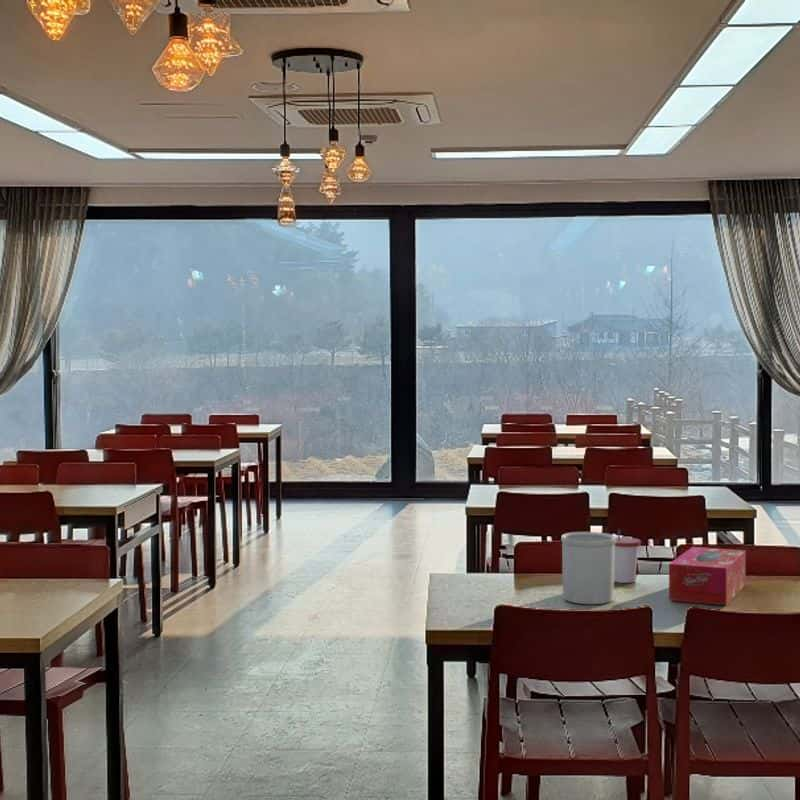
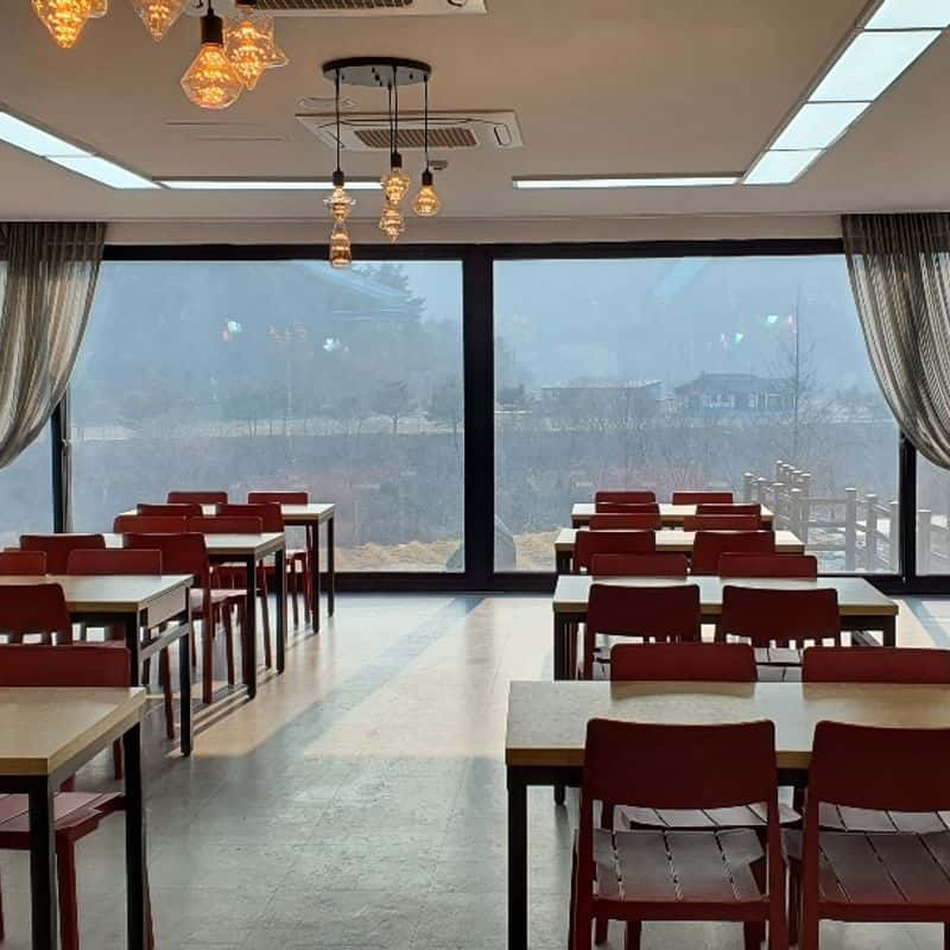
- utensil holder (588, 567)
- cup (623, 555)
- tissue box (708, 574)
